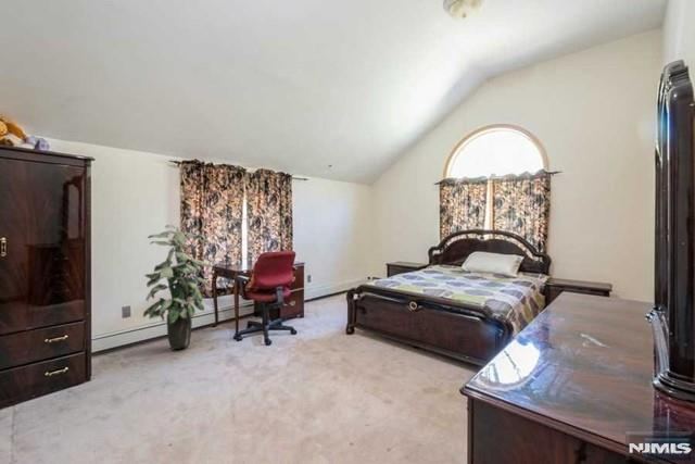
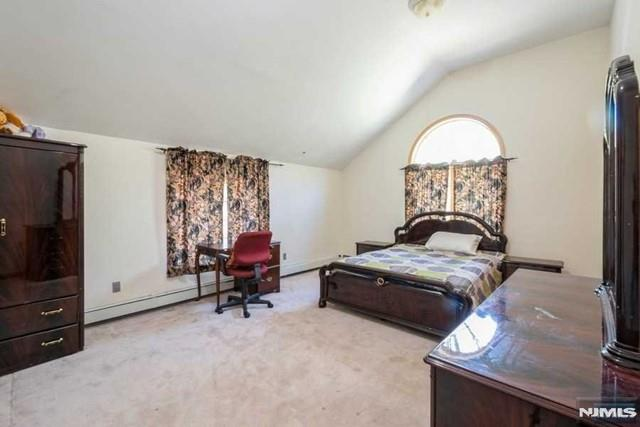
- indoor plant (176, 285)
